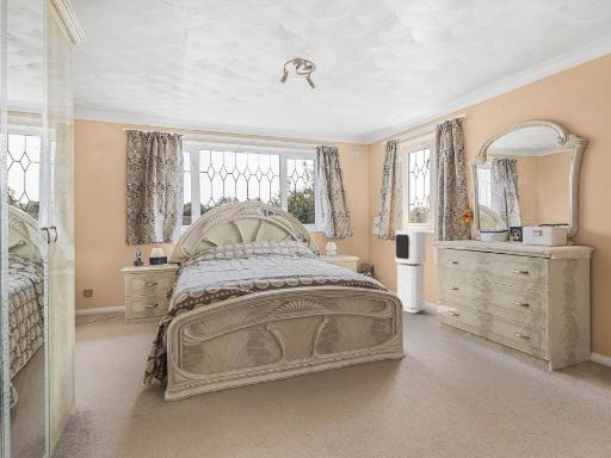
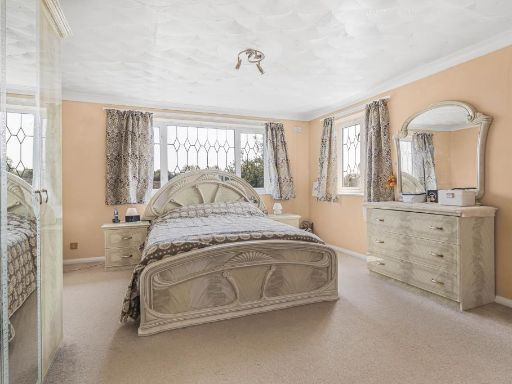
- air purifier (413, 270)
